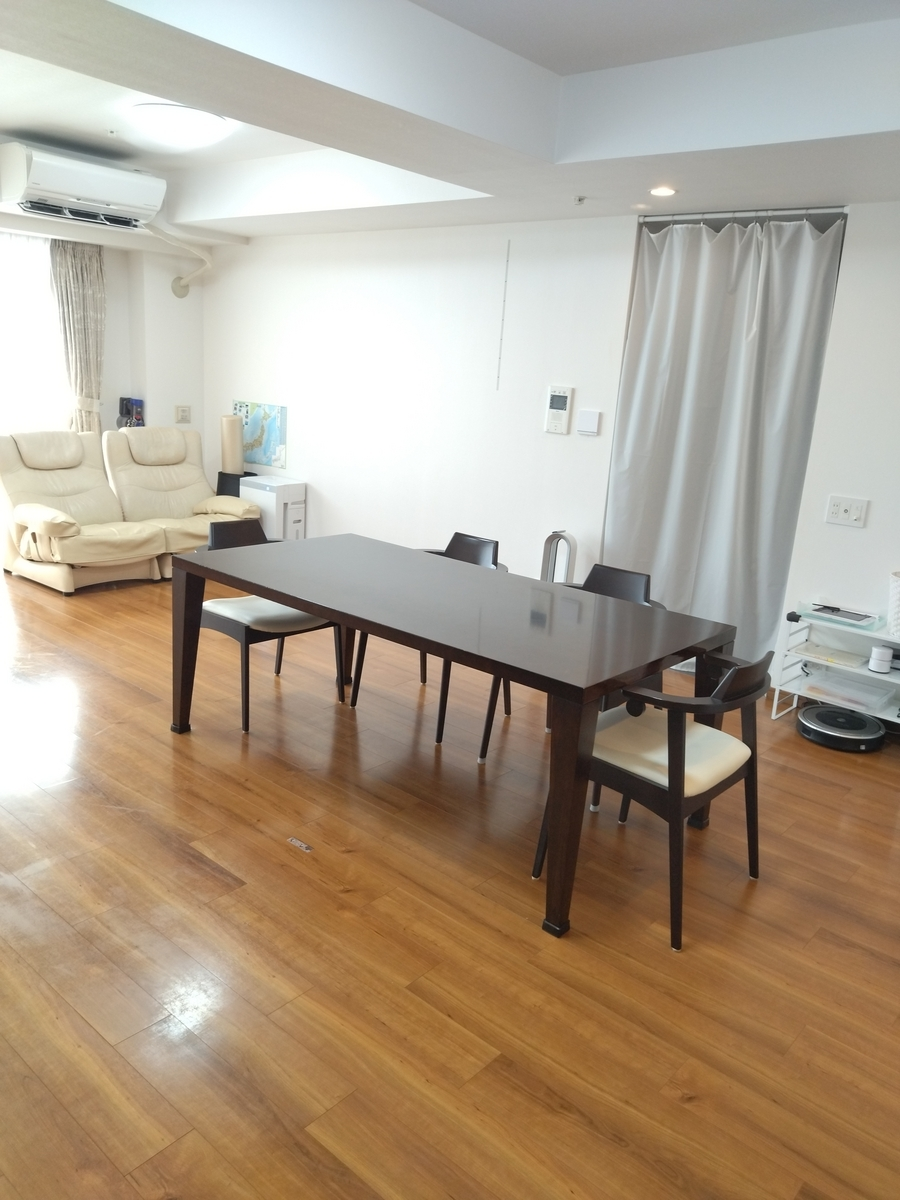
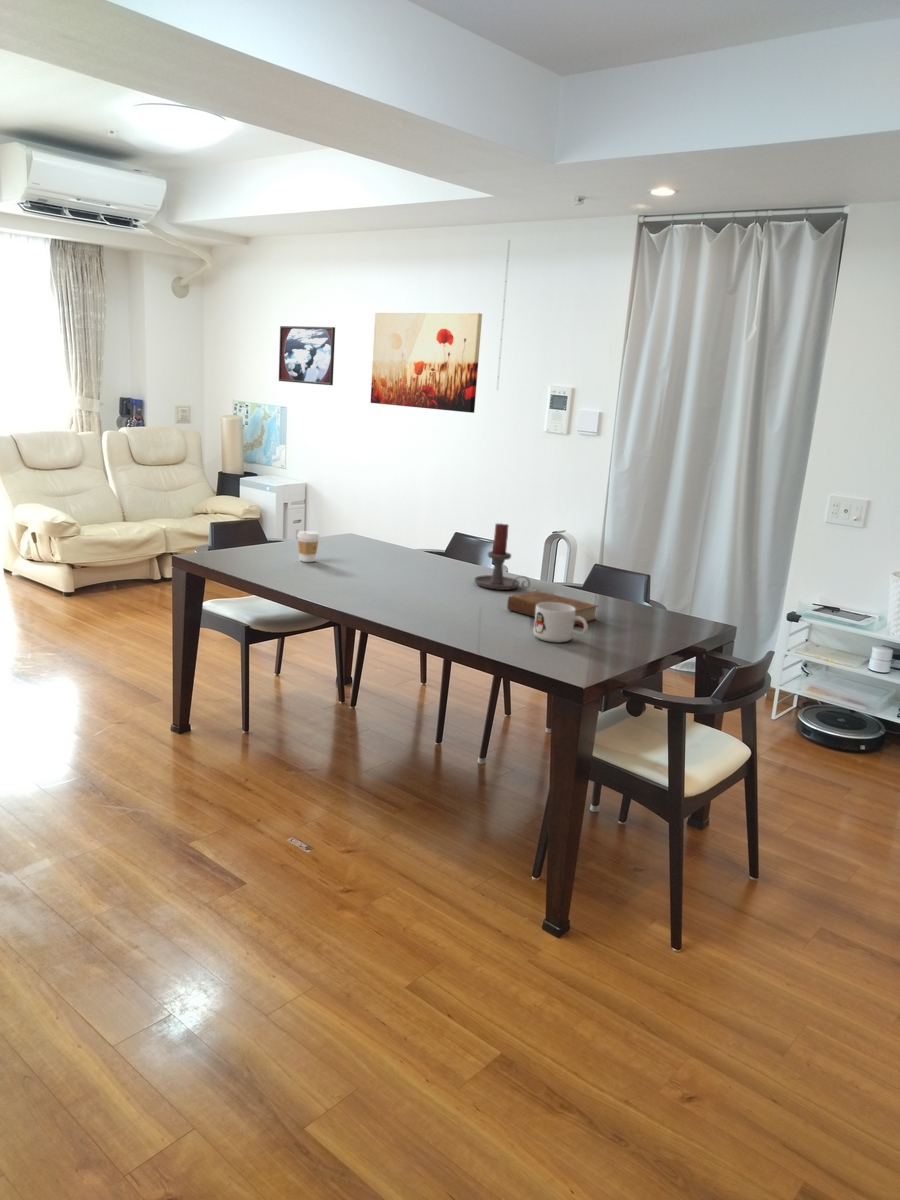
+ coffee cup (308, 546)
+ book (555, 602)
+ wall art (422, 360)
+ mug (561, 623)
+ candle holder (505, 555)
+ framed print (305, 355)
